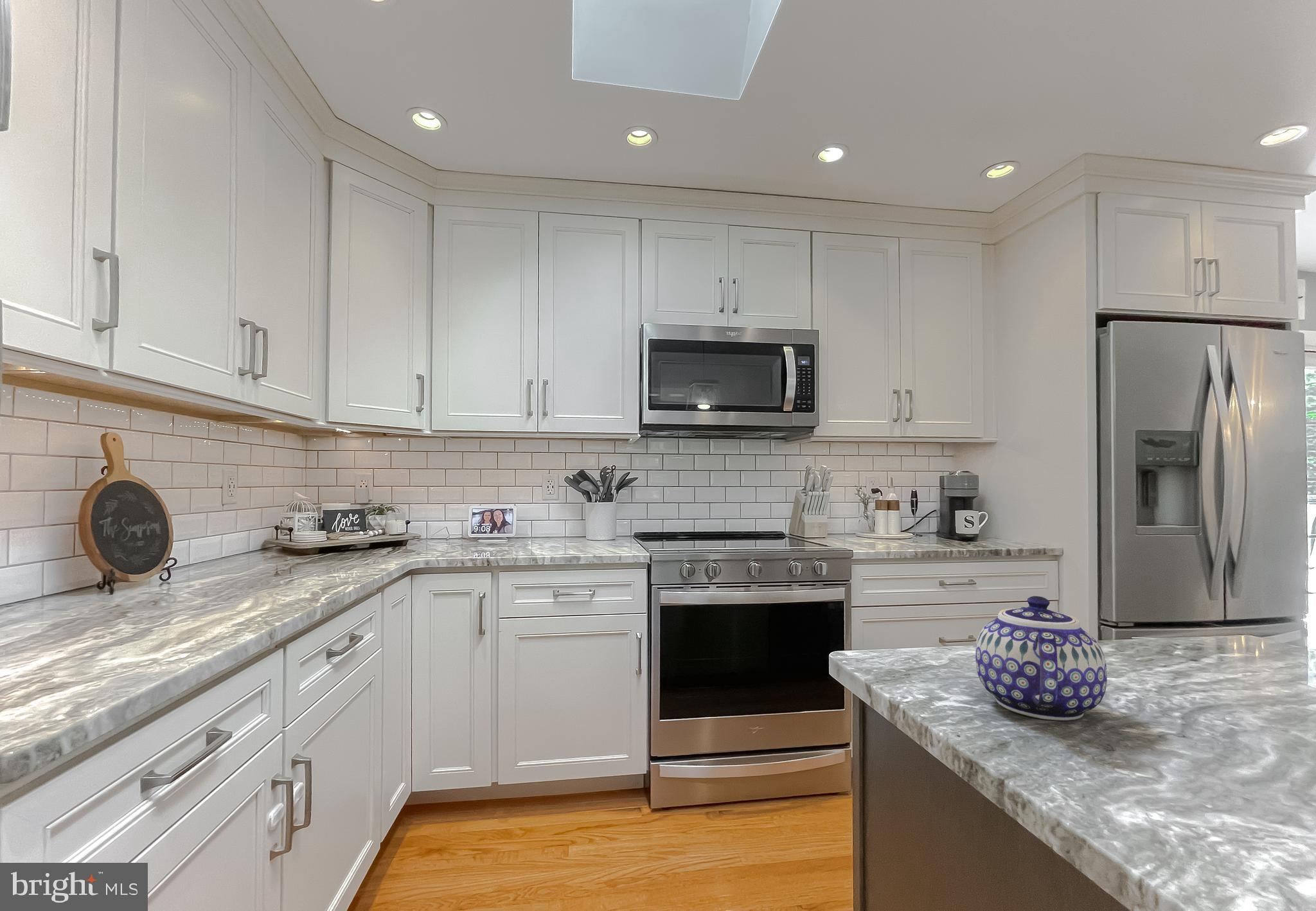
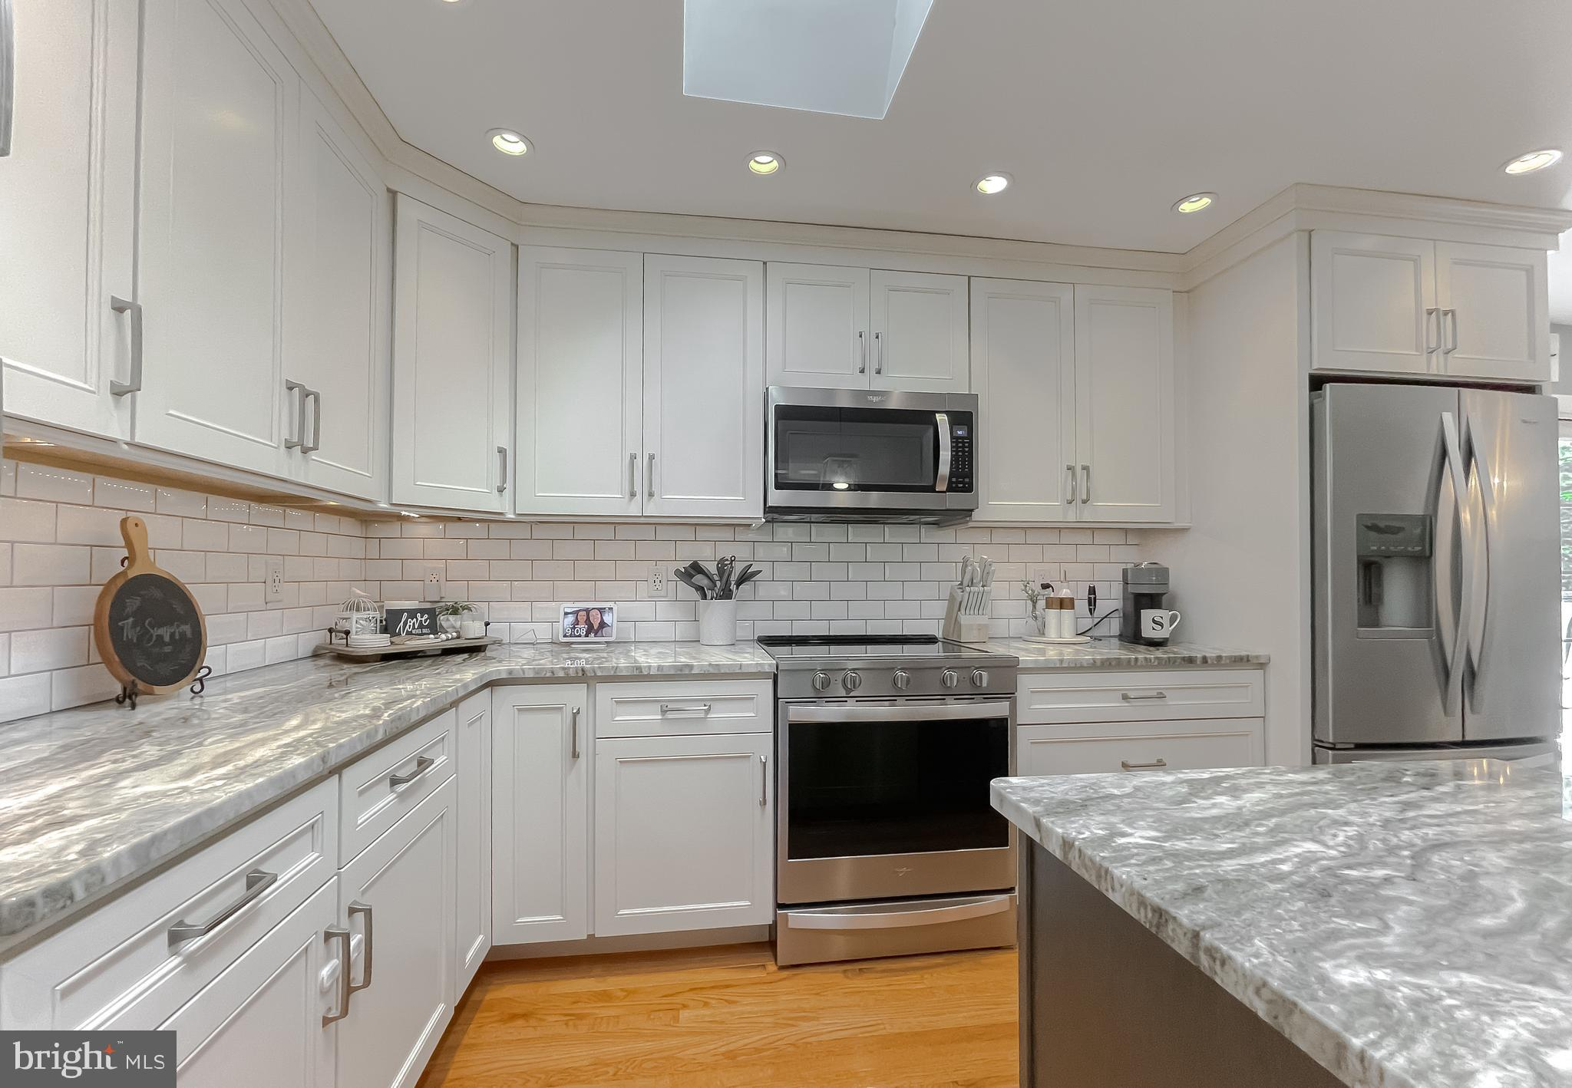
- teapot (1038, 651)
